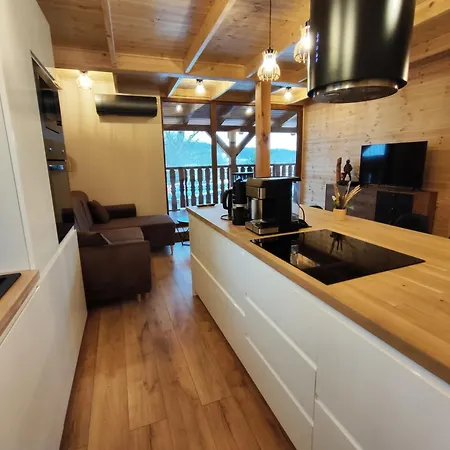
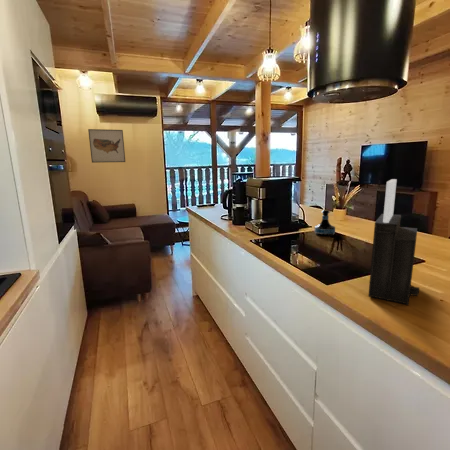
+ tequila bottle (325, 222)
+ knife block (400, 238)
+ wall art (107, 146)
